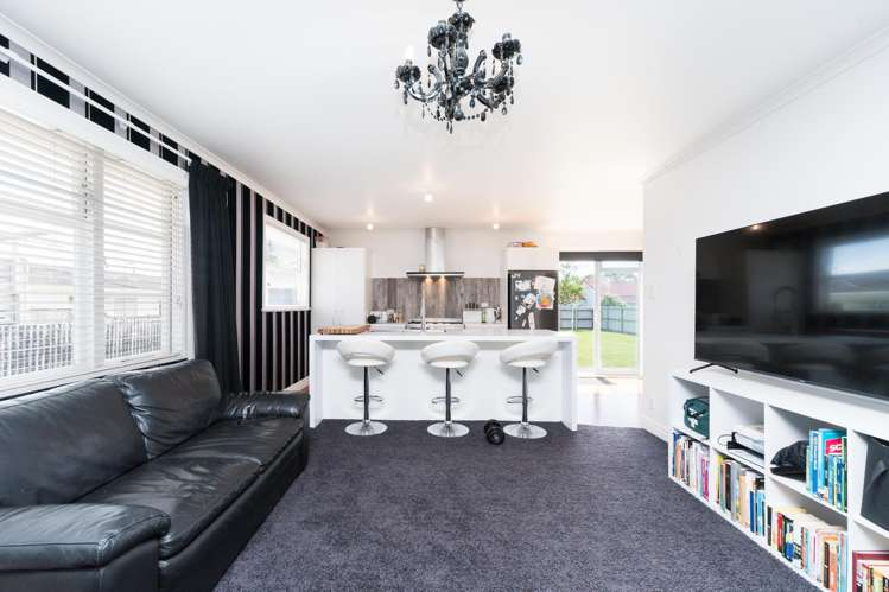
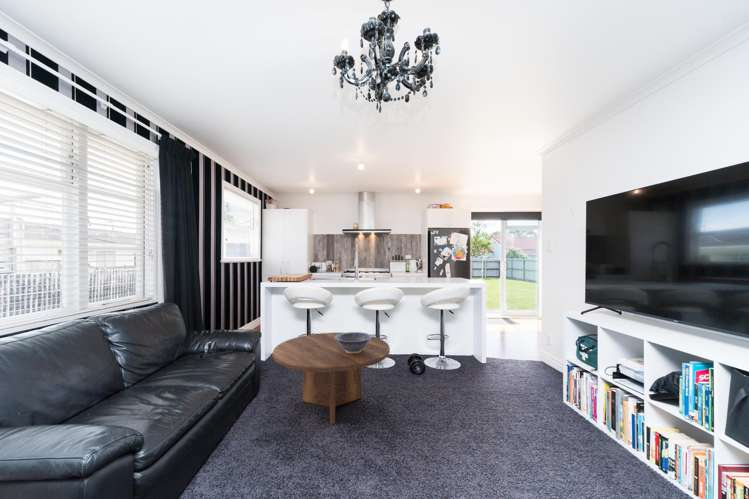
+ decorative bowl (353, 343)
+ coffee table (332, 376)
